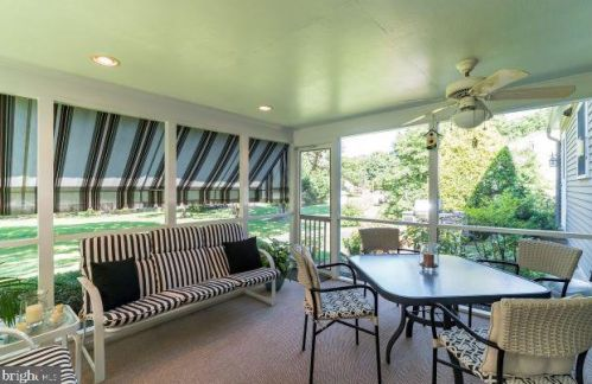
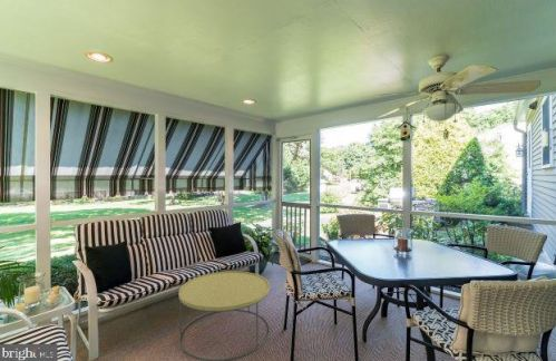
+ coffee table (225, 309)
